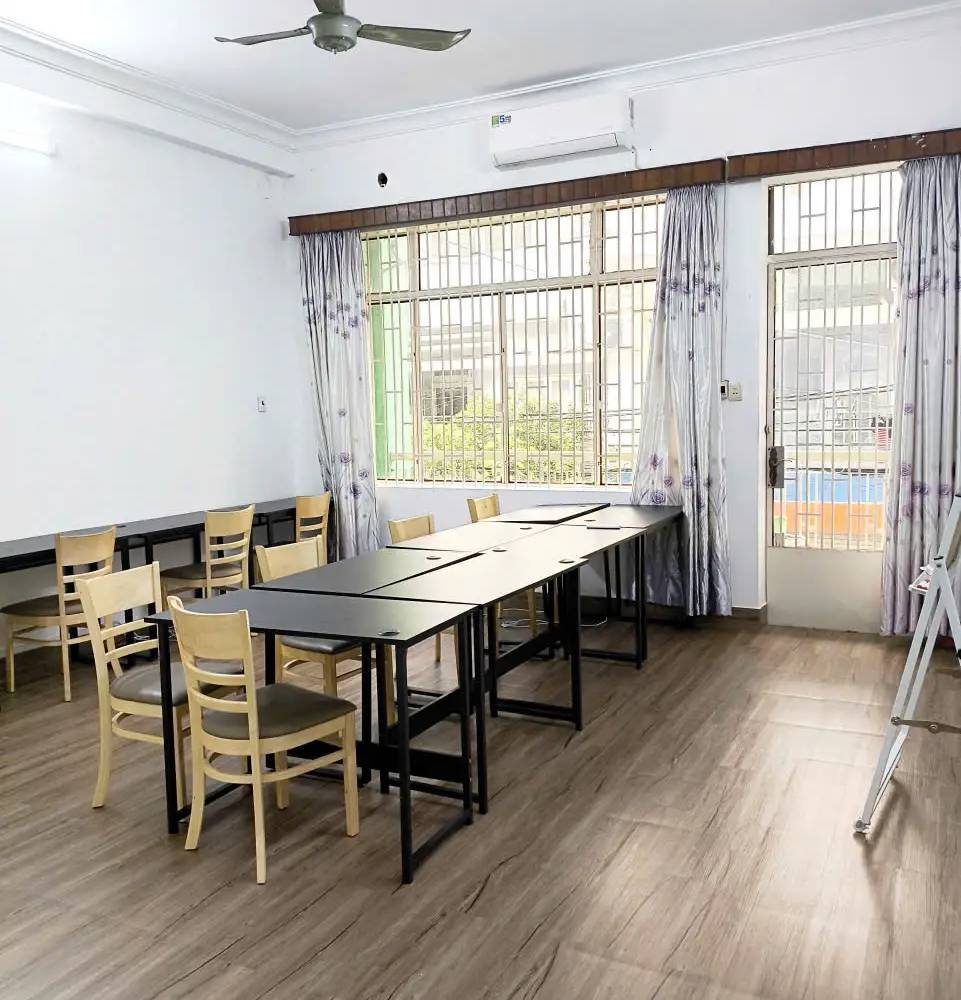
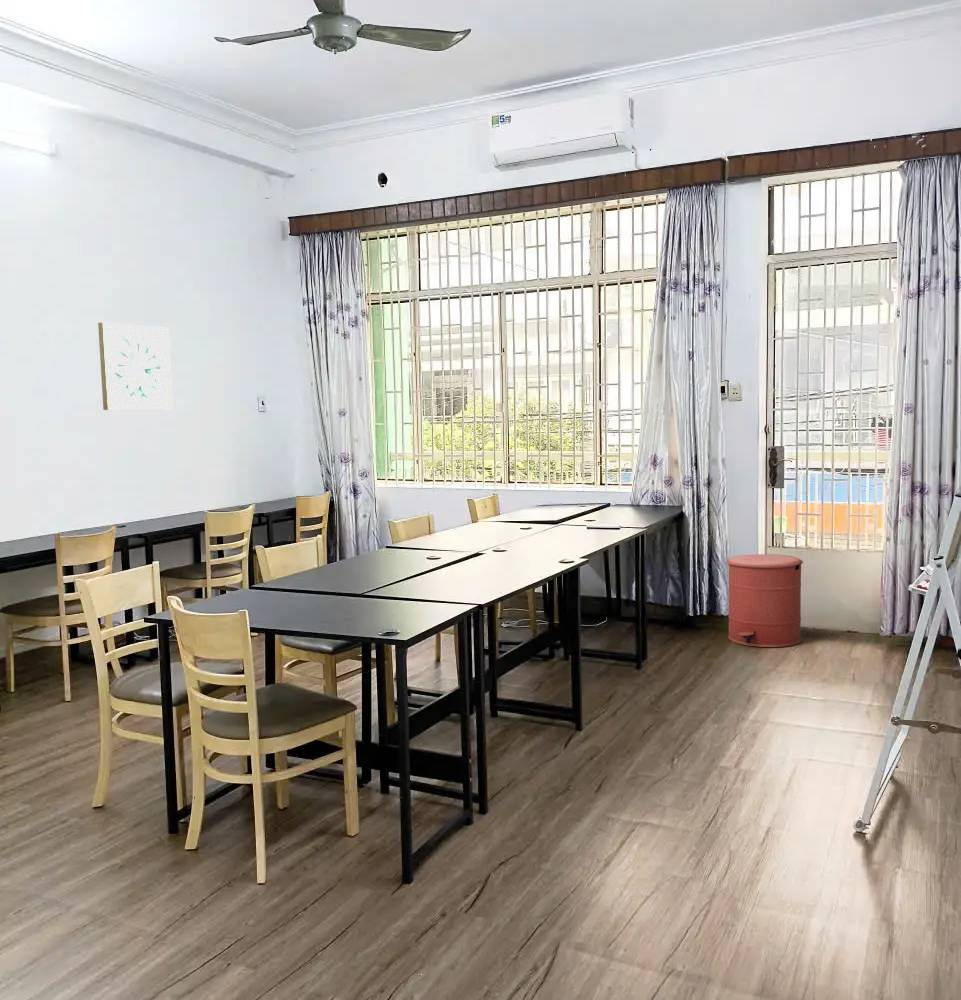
+ trash can (764, 598)
+ wall art (136, 367)
